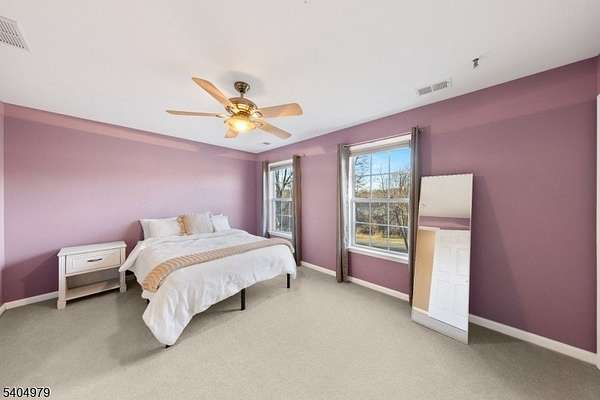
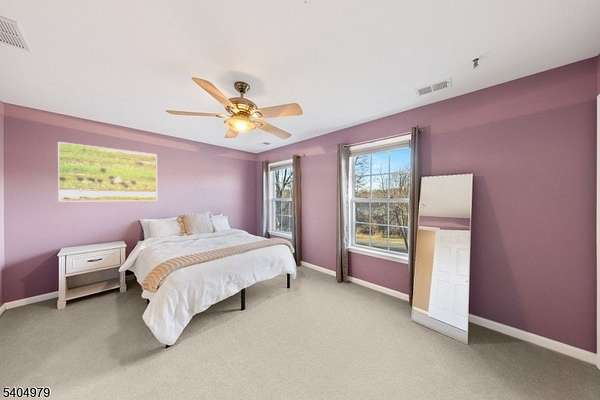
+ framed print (113, 175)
